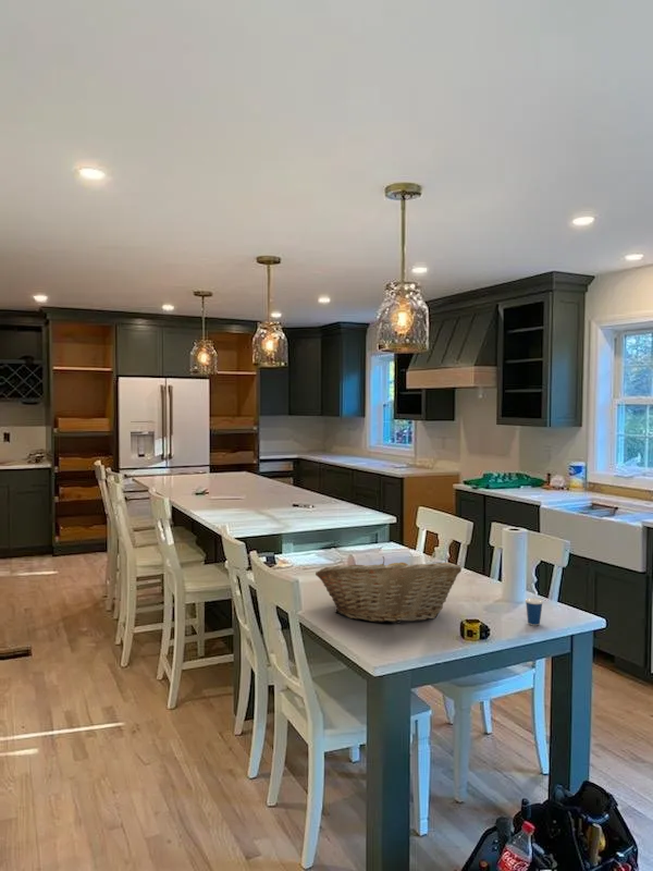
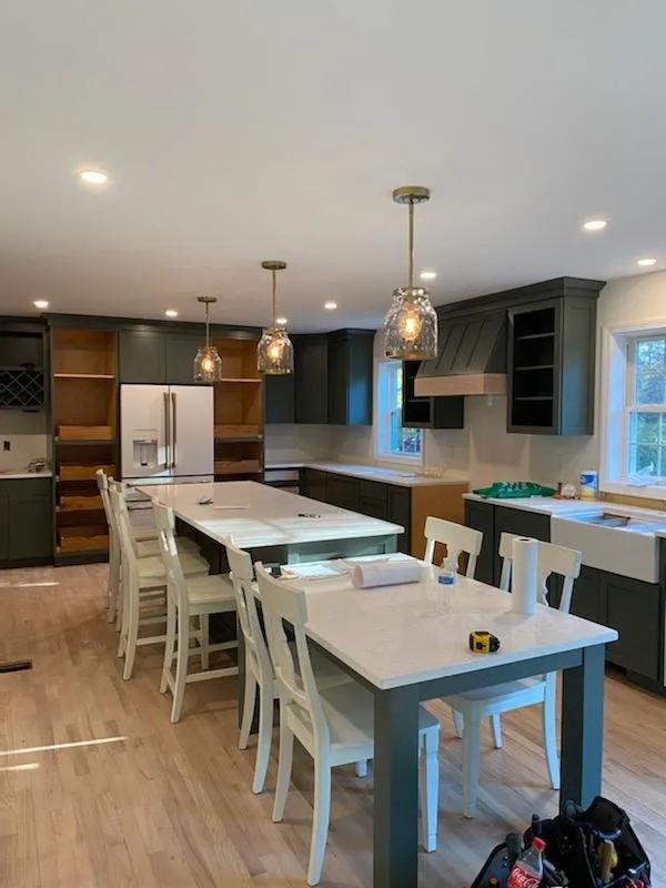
- fruit basket (387, 582)
- cup (533, 605)
